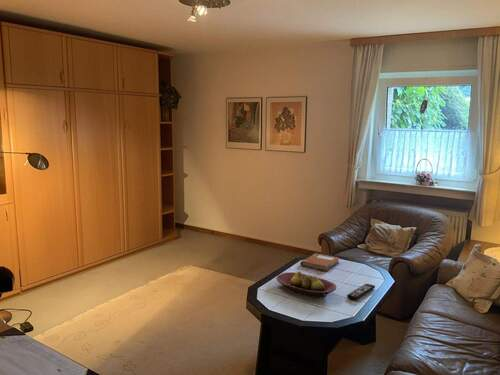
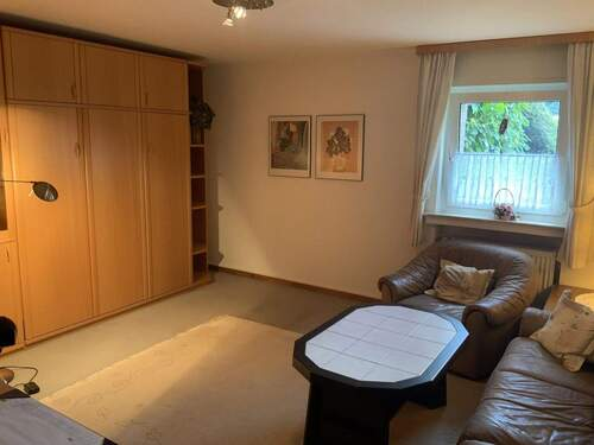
- remote control (361, 291)
- notebook (320, 261)
- fruit bowl (305, 282)
